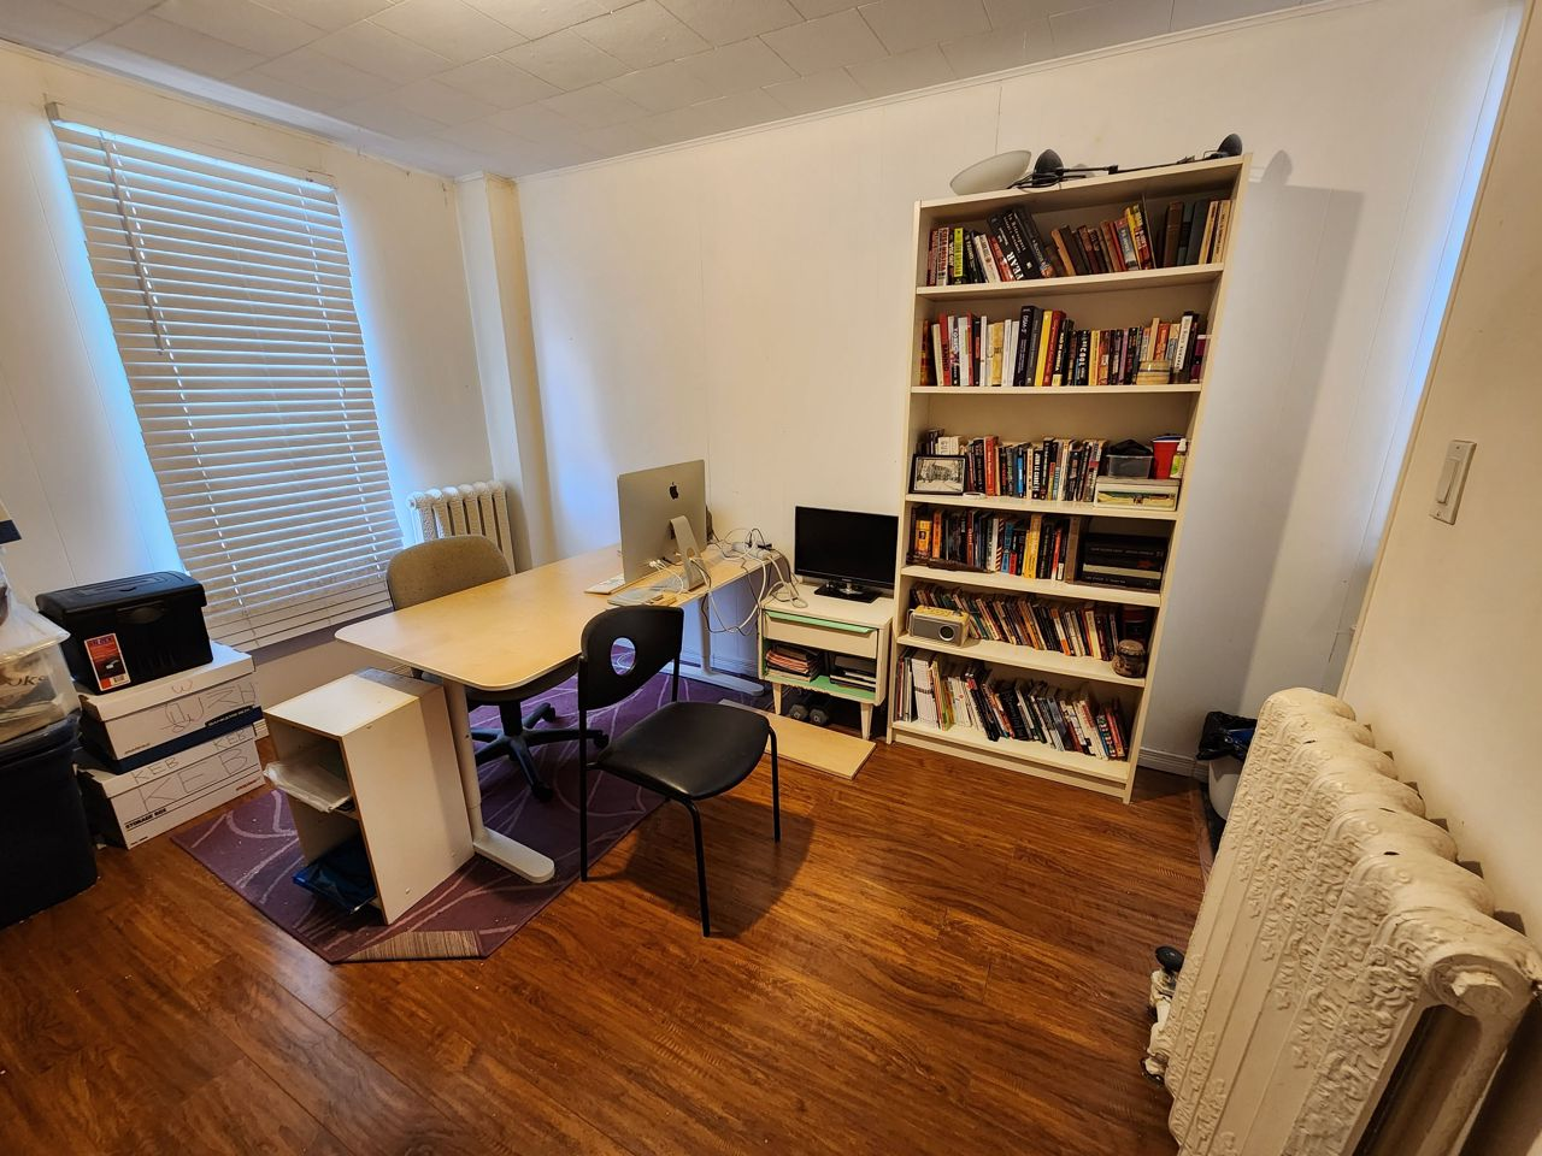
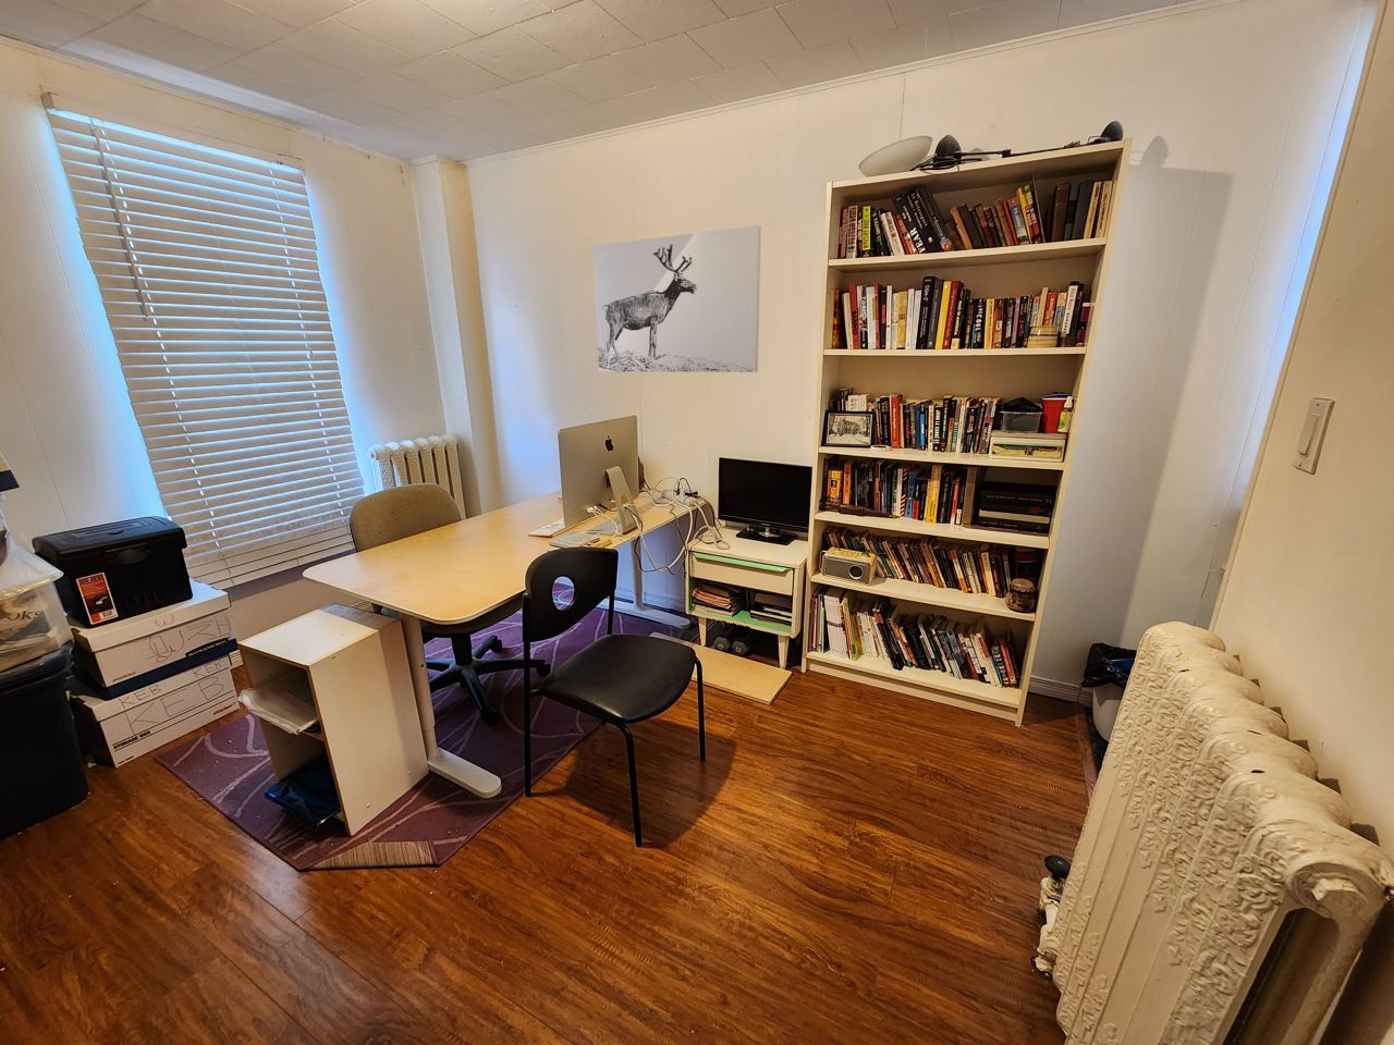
+ wall art (671, 306)
